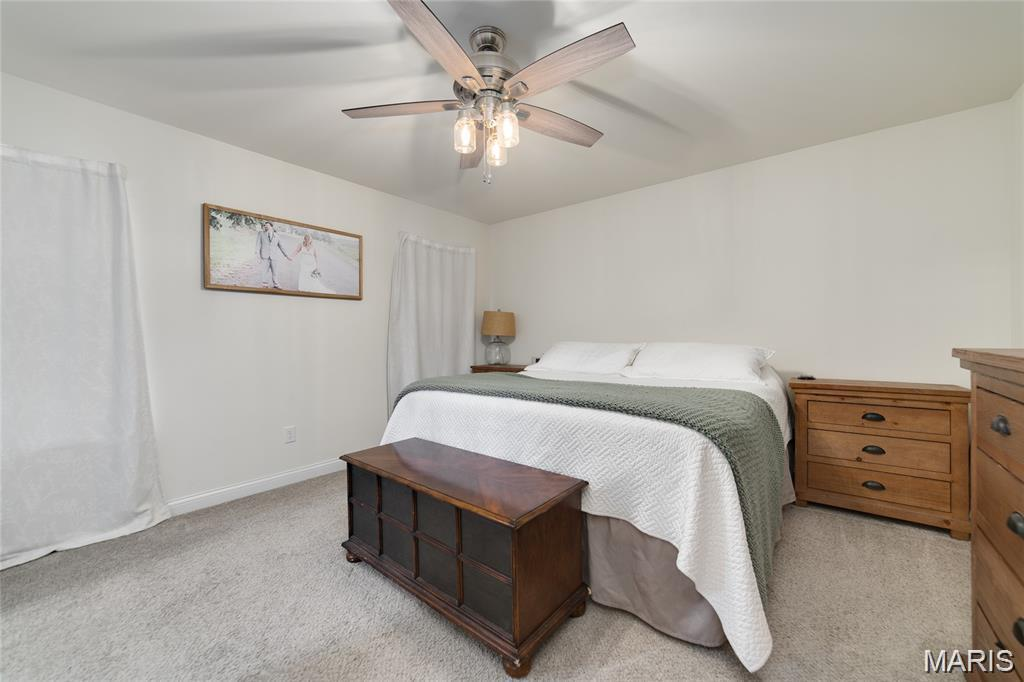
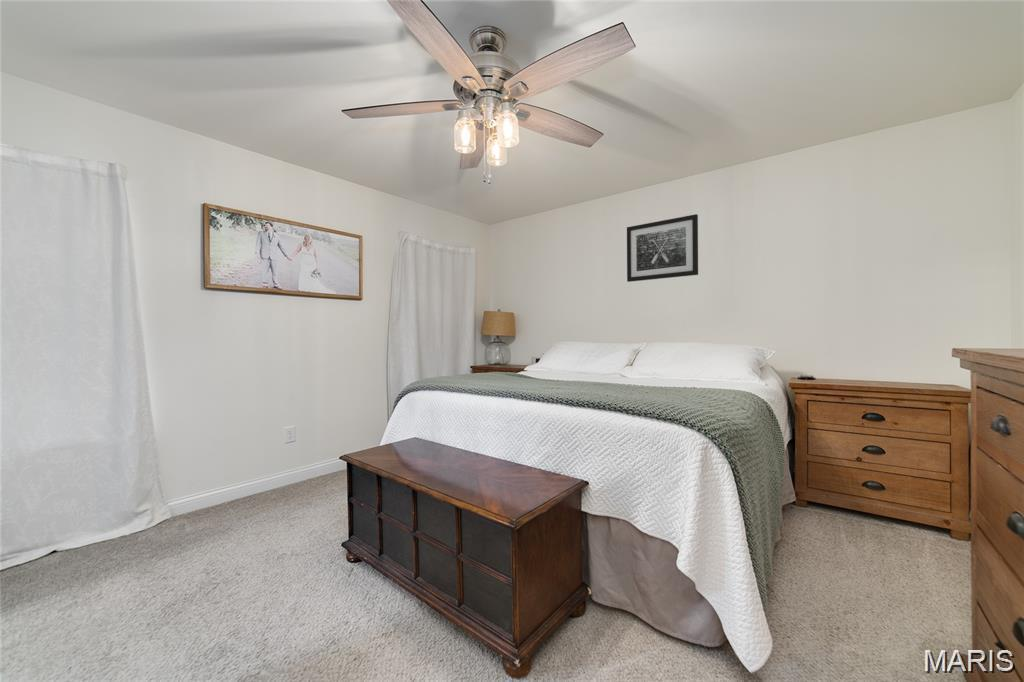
+ wall art (660, 249)
